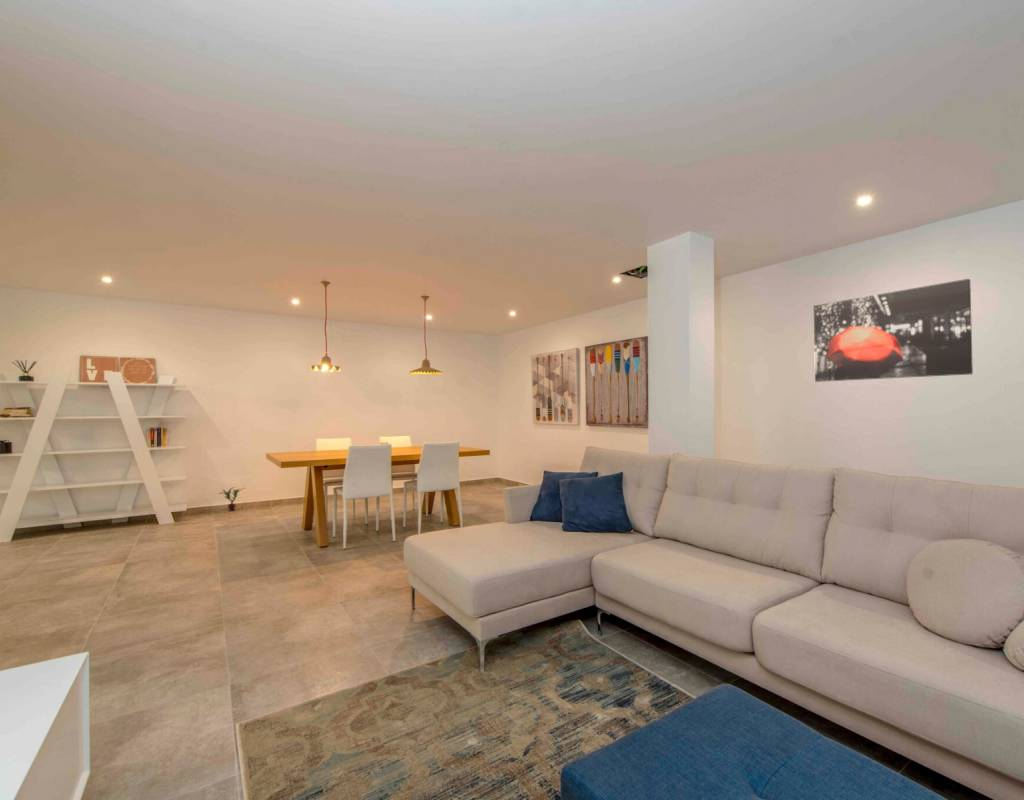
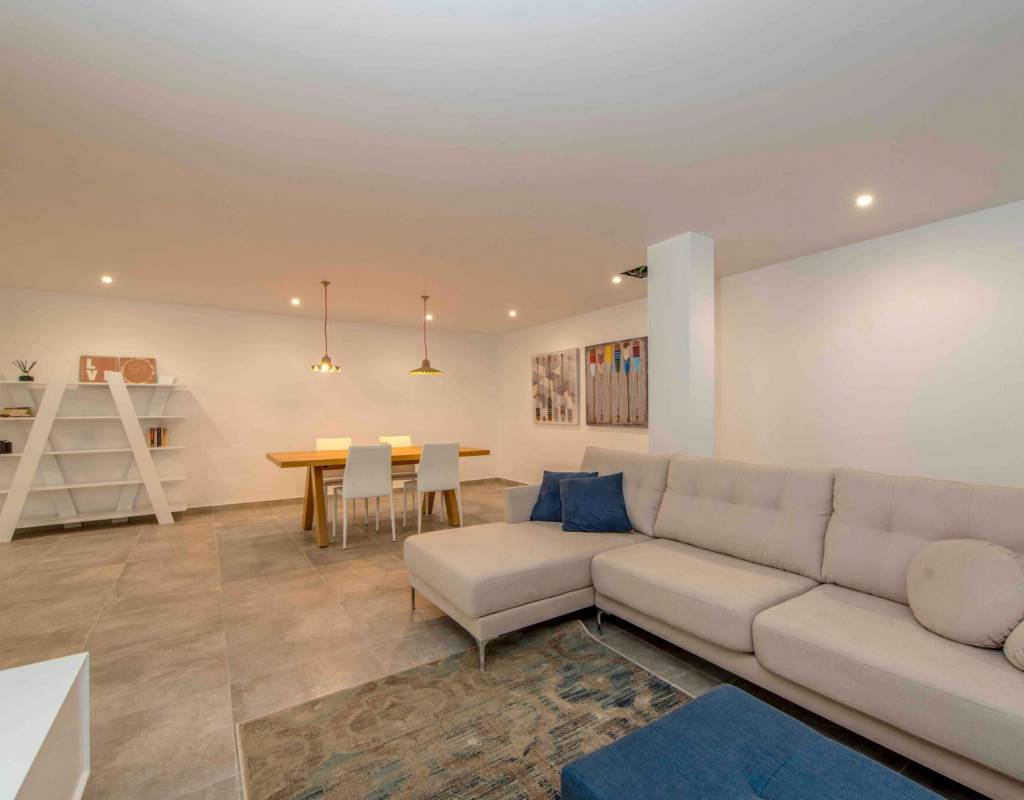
- potted plant (232, 498)
- wall art (884, 336)
